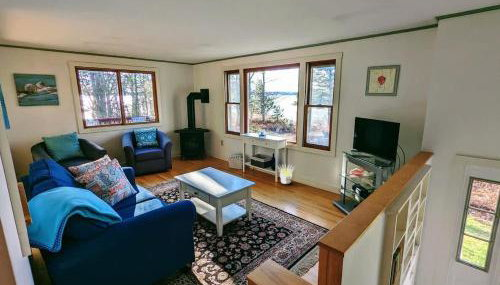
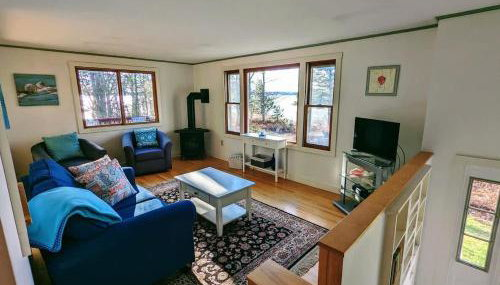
- potted plant (285, 174)
